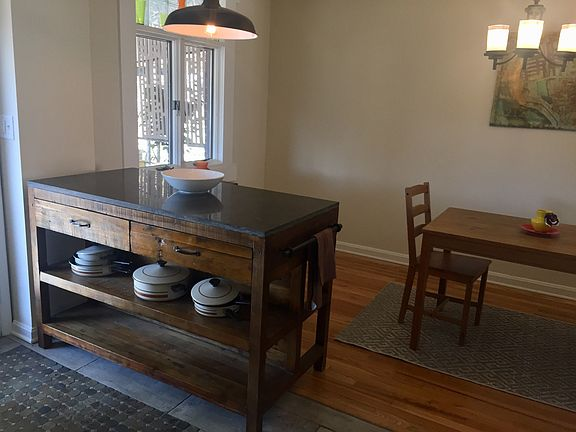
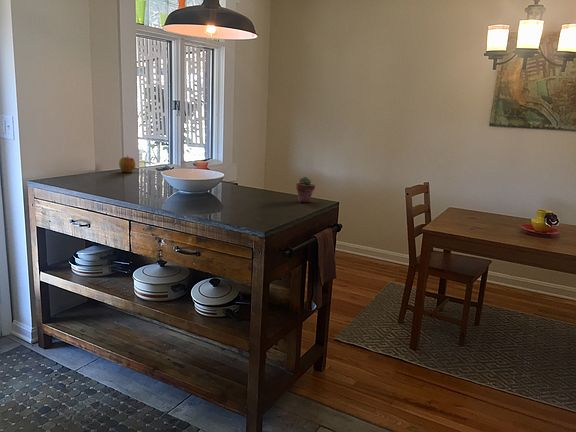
+ apple (127, 163)
+ potted succulent (305, 189)
